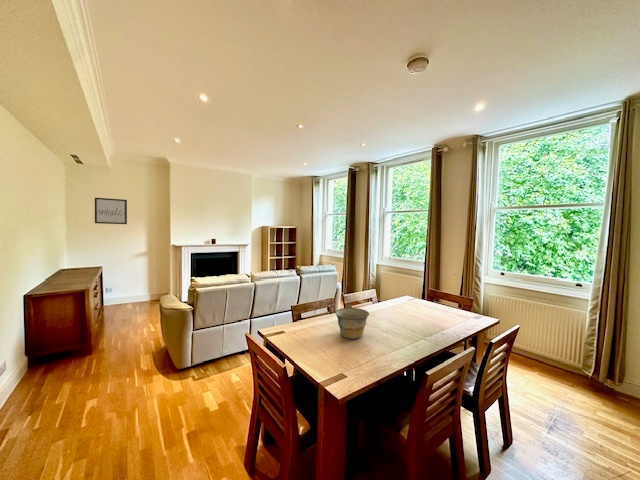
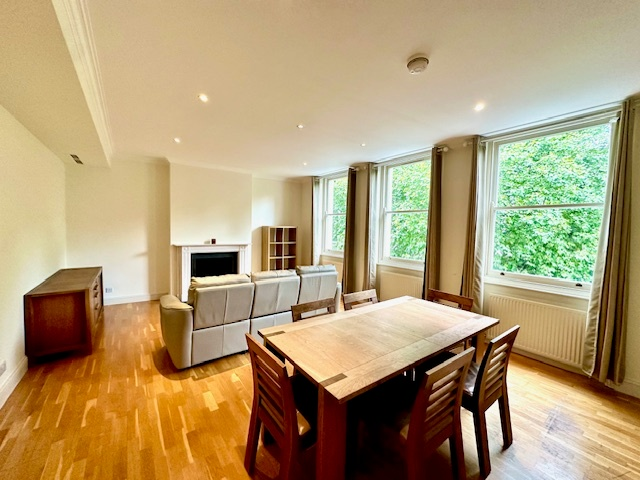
- bowl (351, 323)
- wall art (111, 211)
